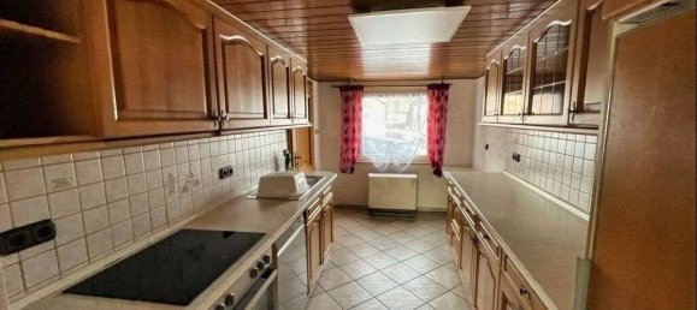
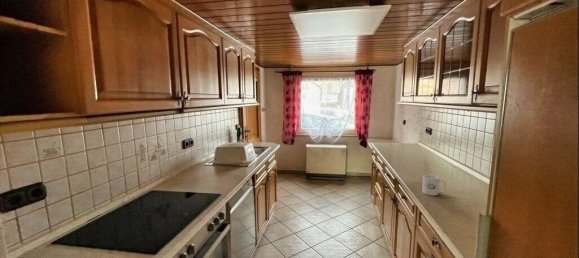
+ mug (434, 185)
